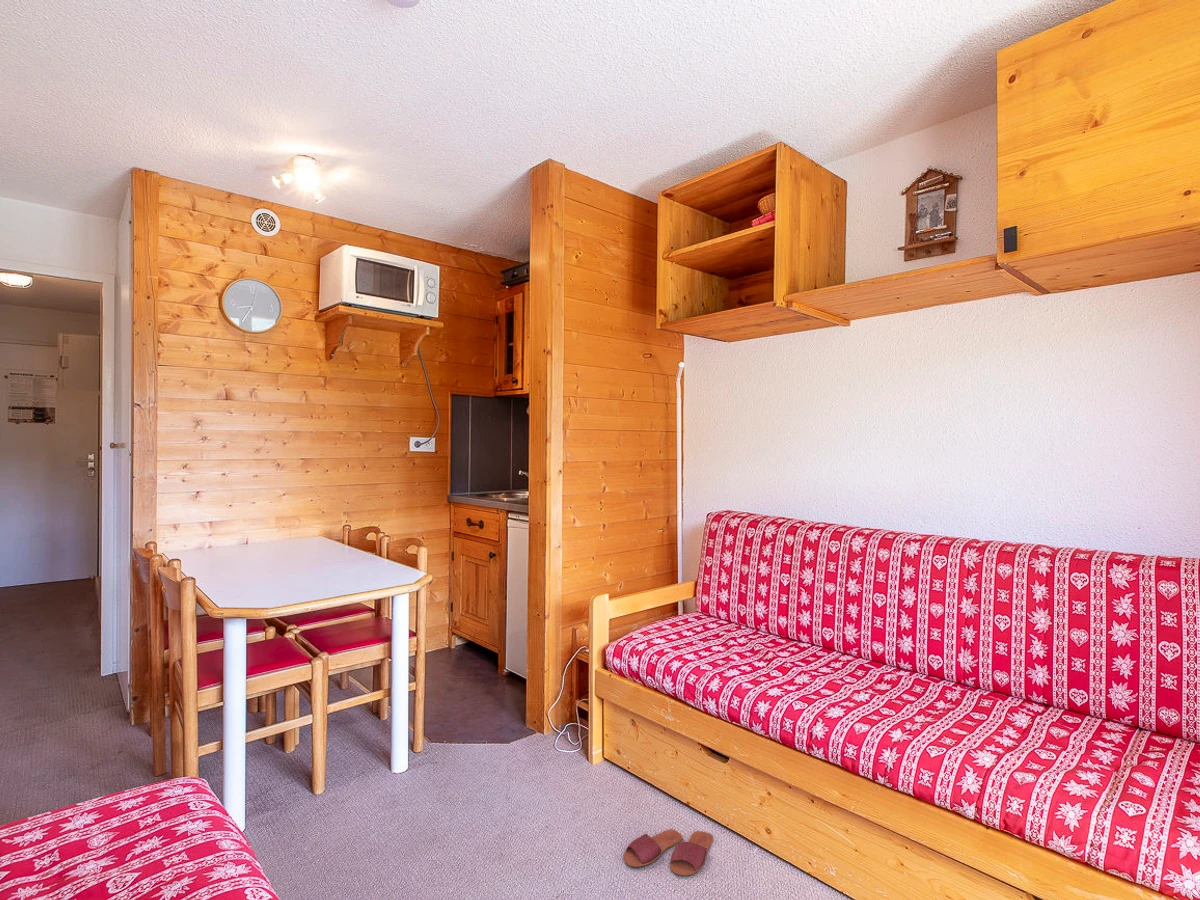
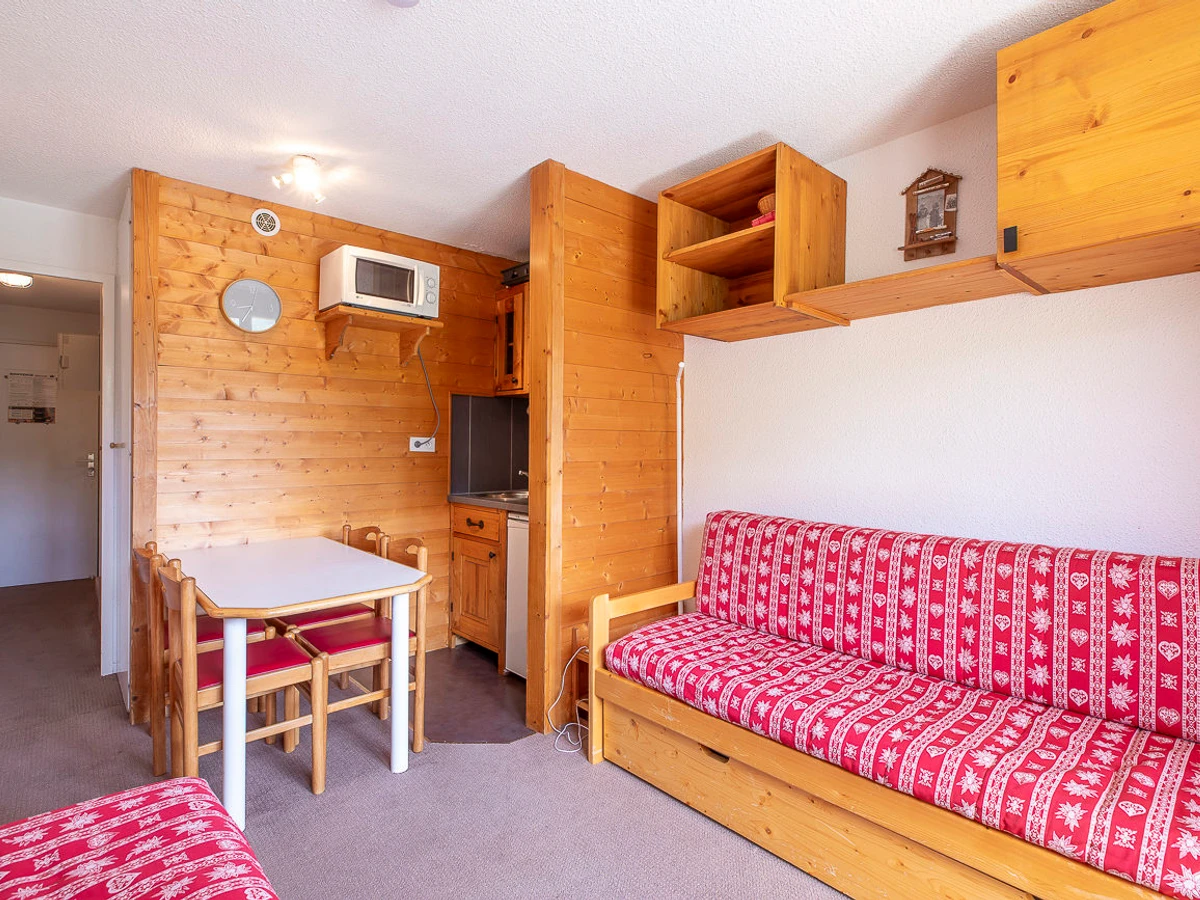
- slippers (674, 844)
